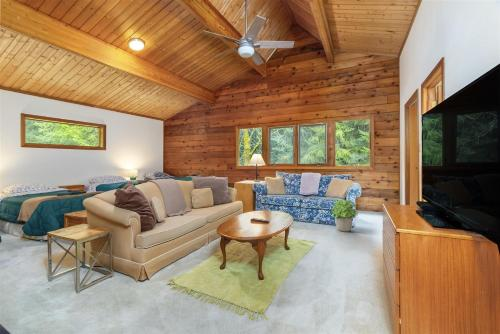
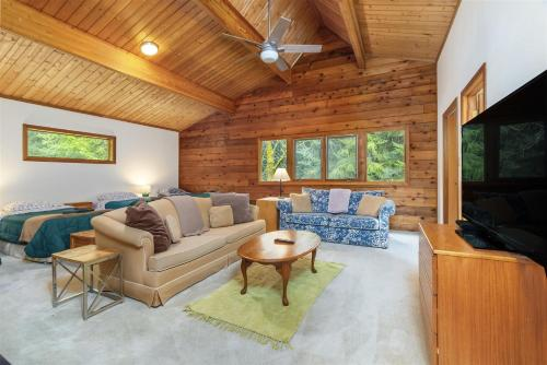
- potted plant (343, 214)
